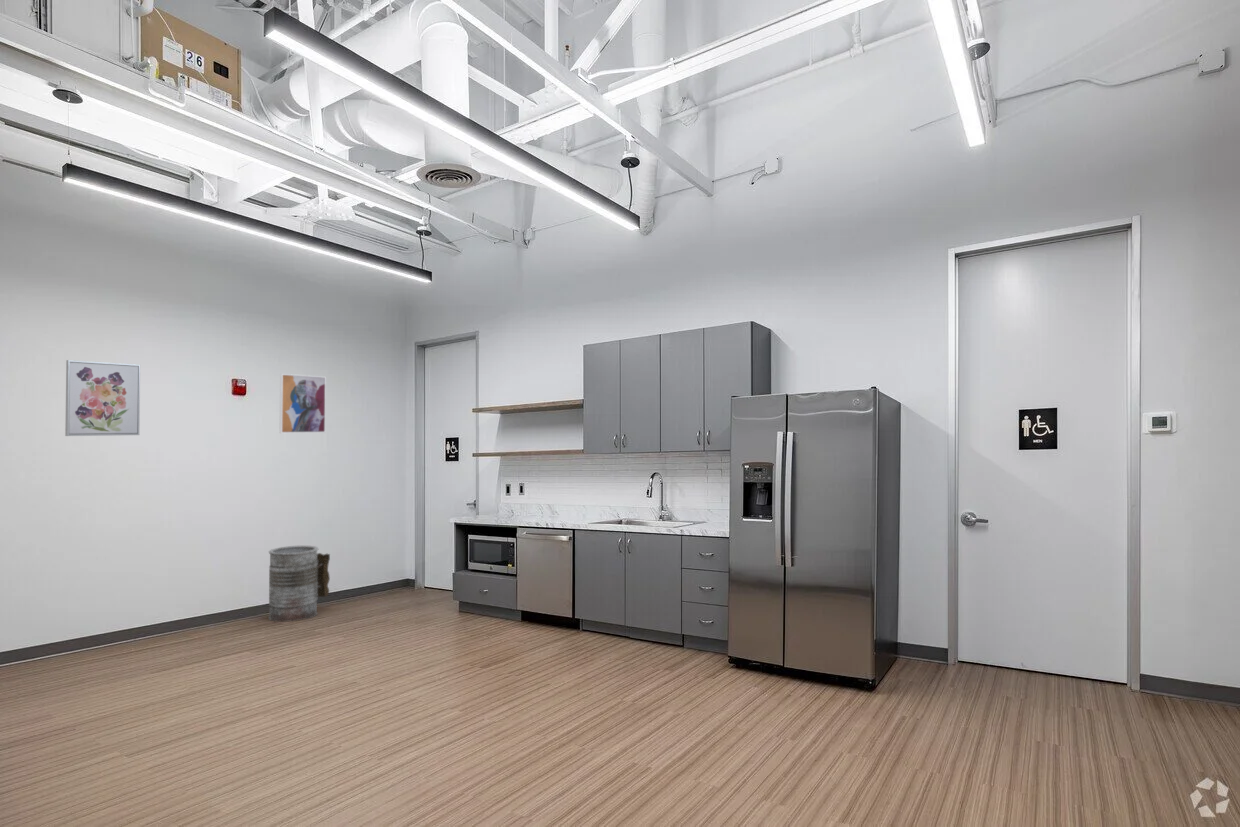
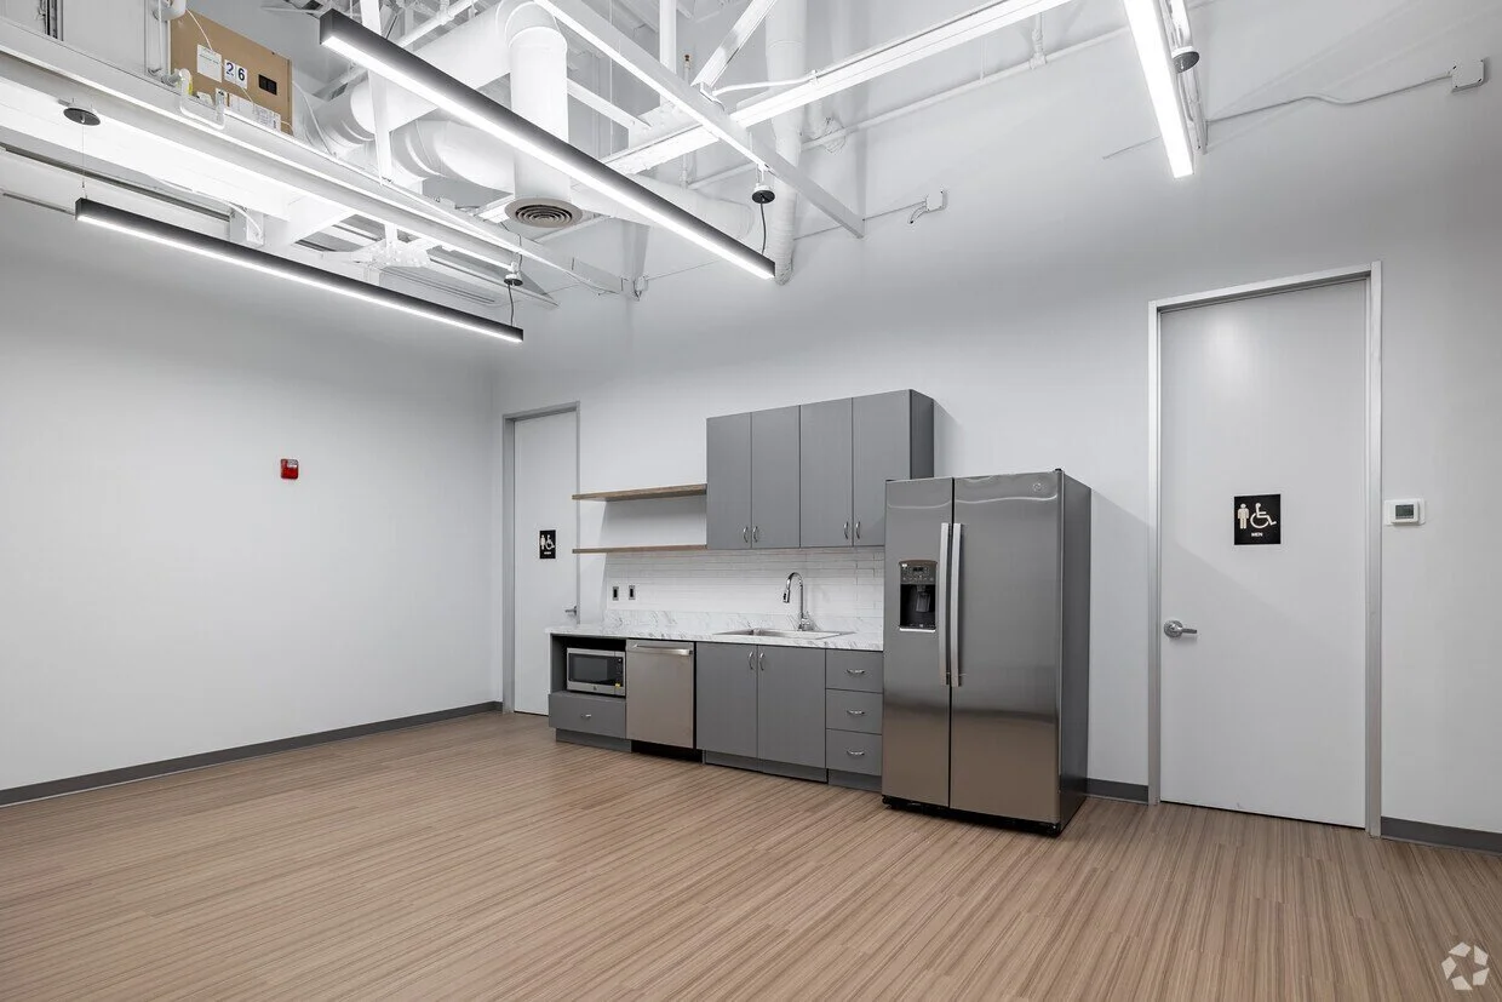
- wall art (104, 399)
- wall art (303, 404)
- trash can (301, 581)
